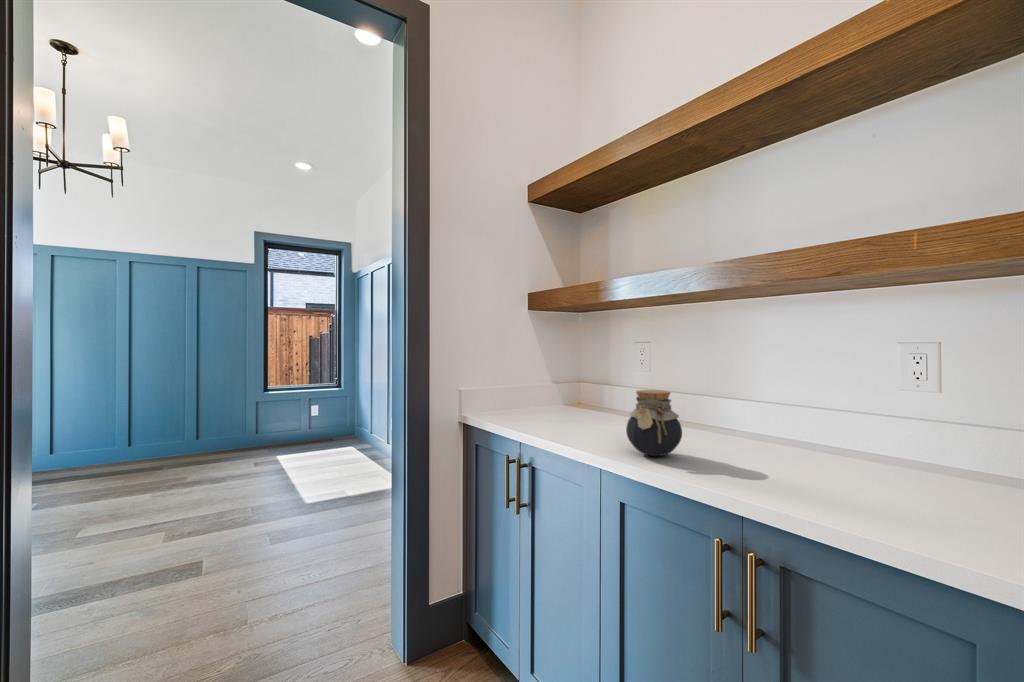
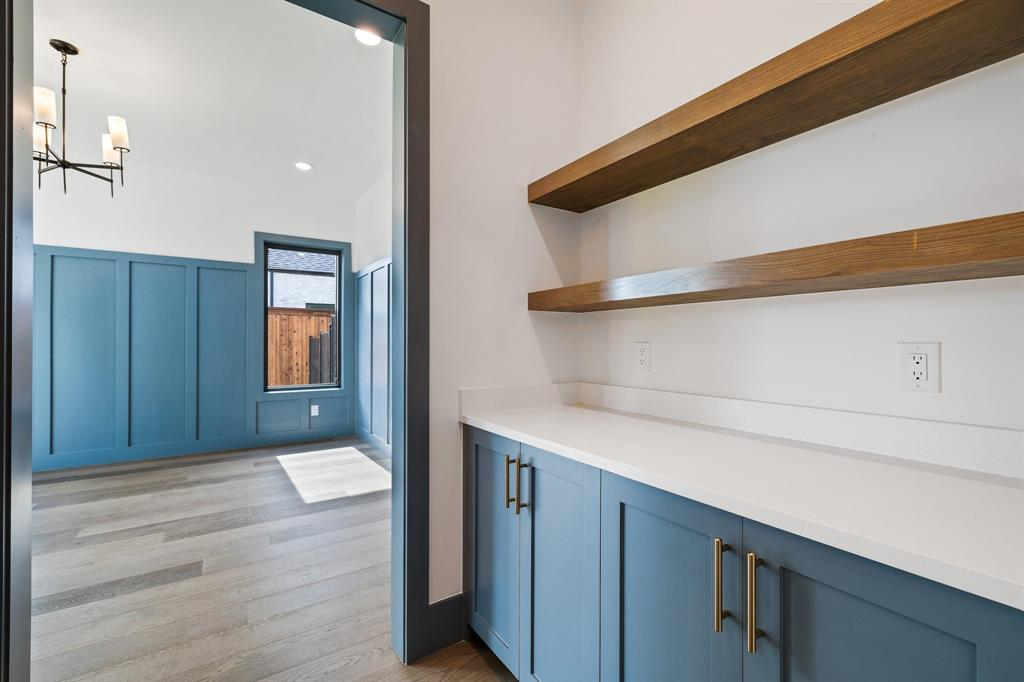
- jar (652, 423)
